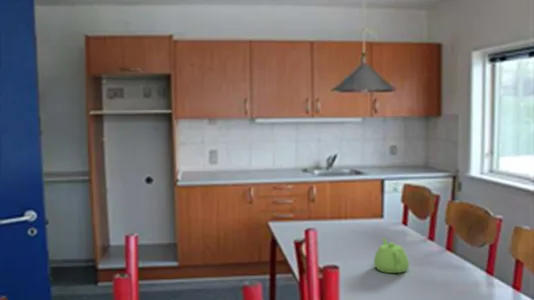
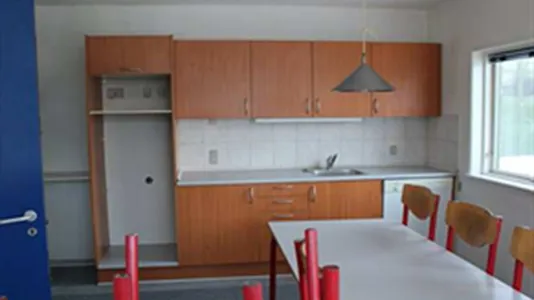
- teapot (390, 255)
